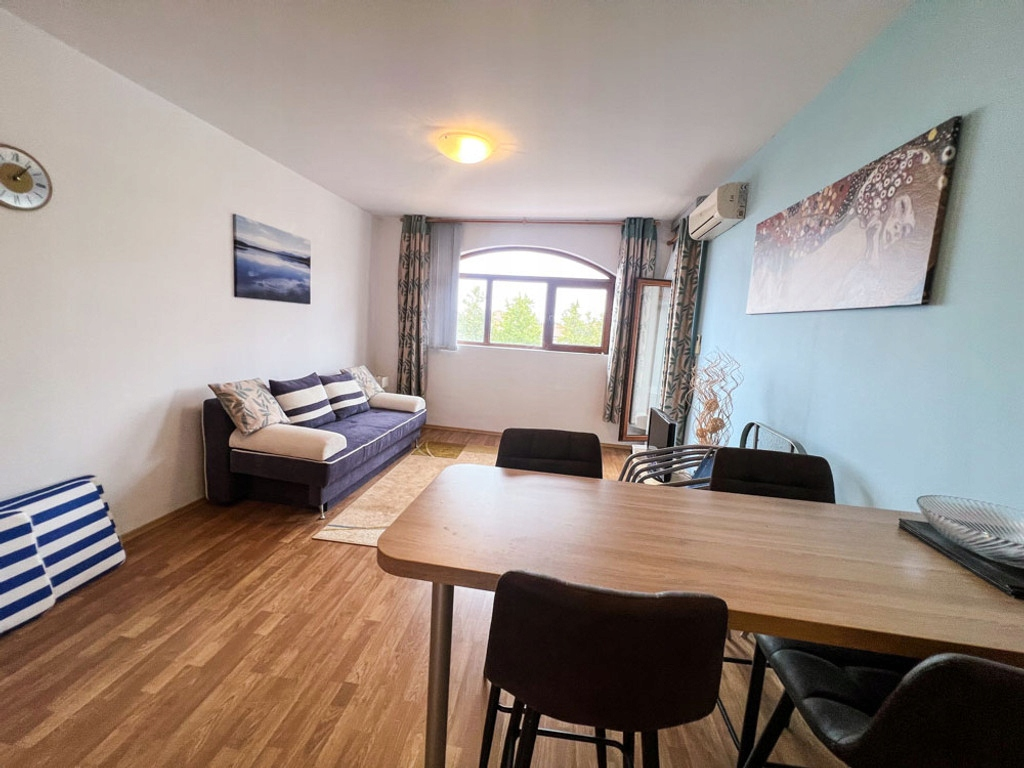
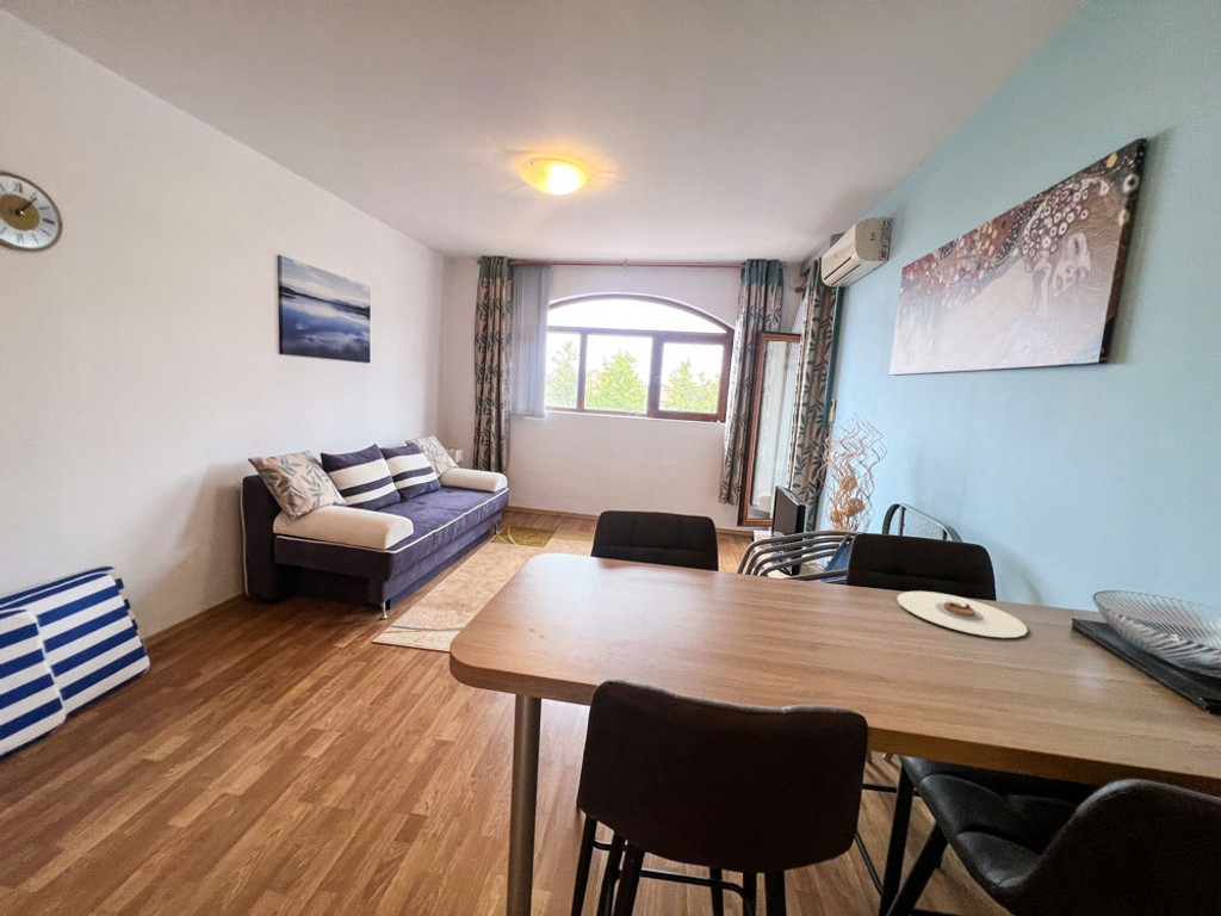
+ plate (959, 607)
